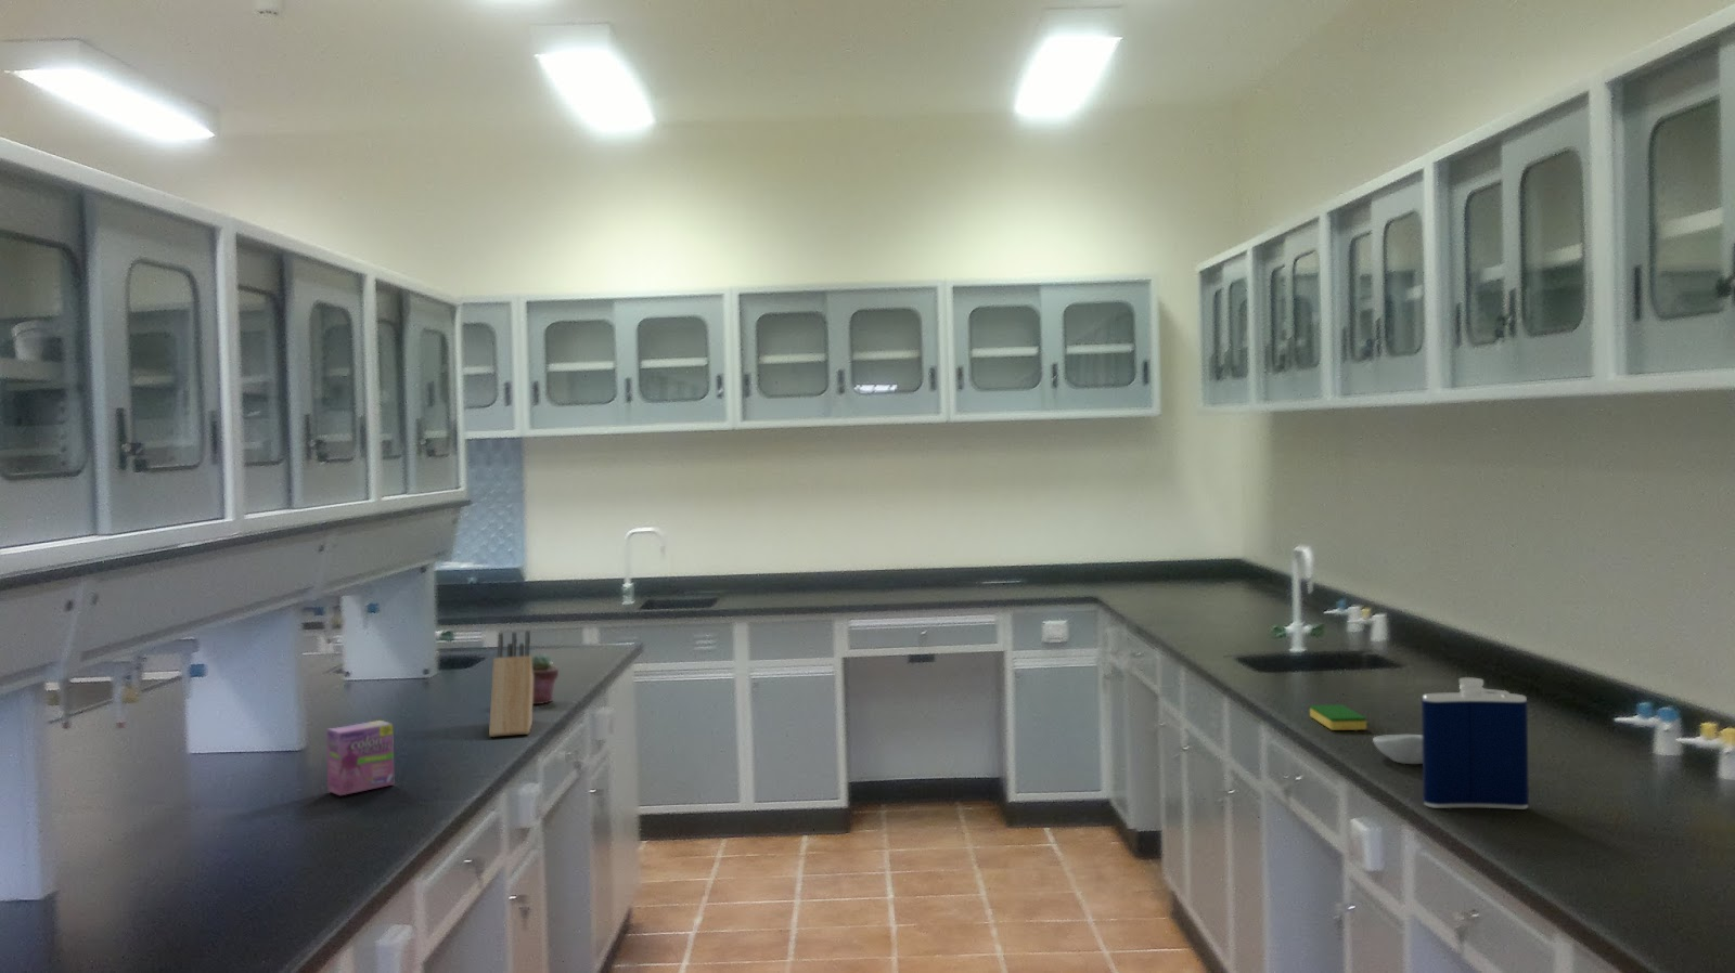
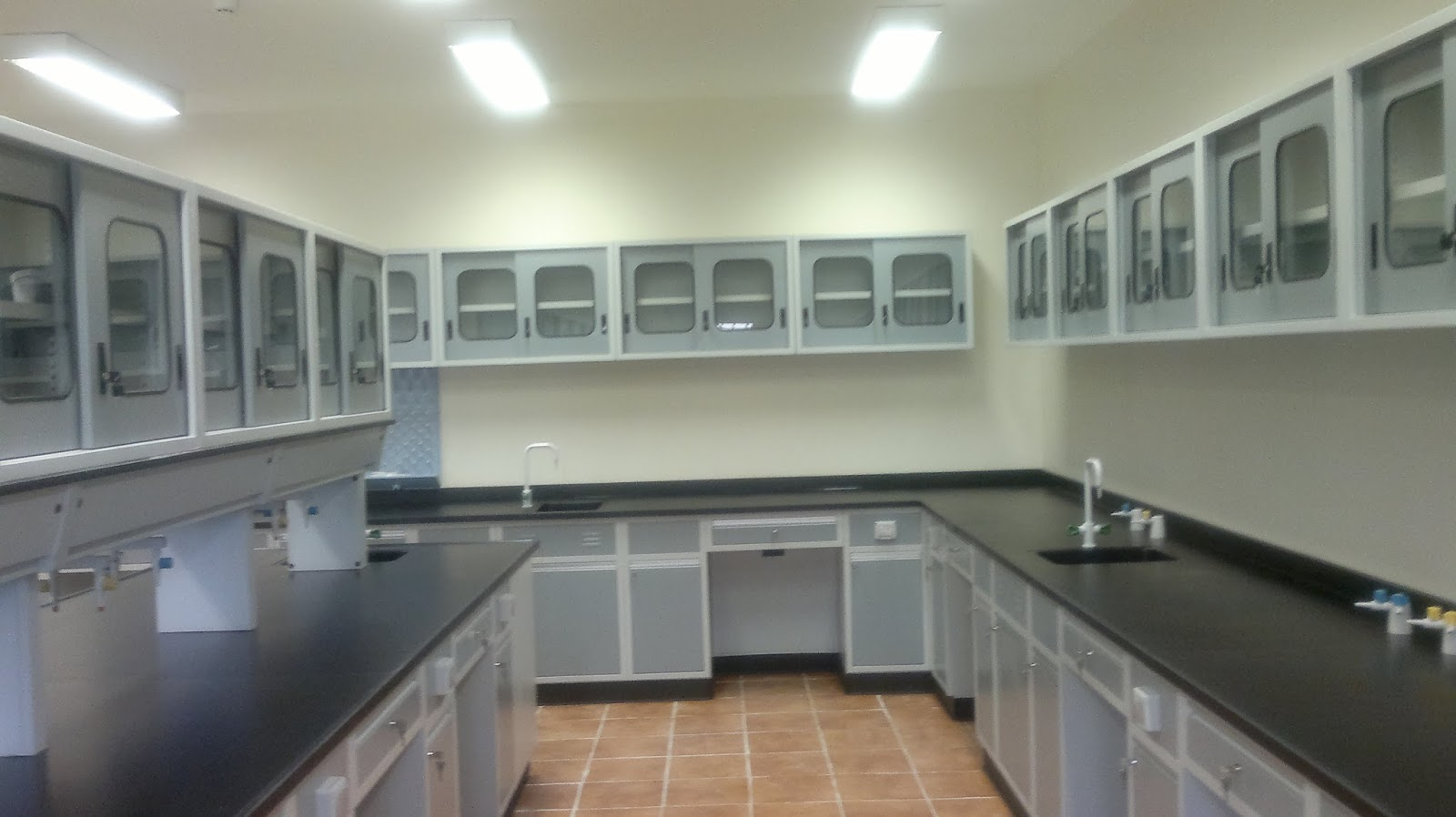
- flask (1473, 742)
- dish sponge (1337, 716)
- knife block (512, 680)
- spoon rest (1420, 748)
- potted succulent (539, 678)
- box (360, 756)
